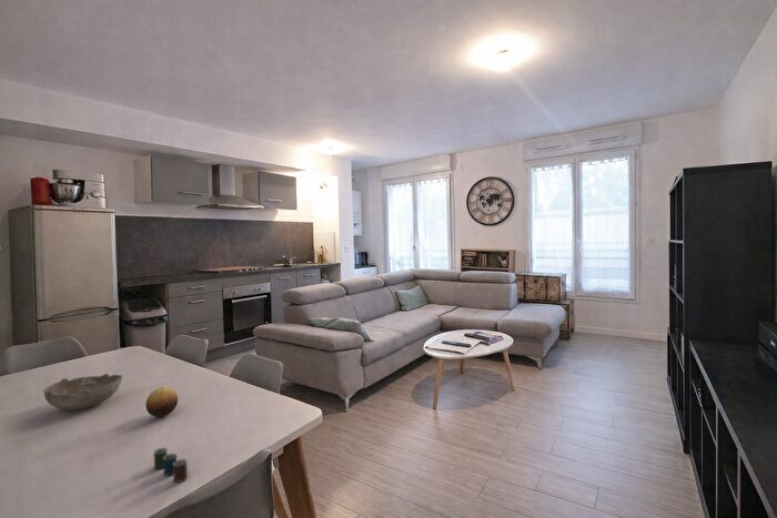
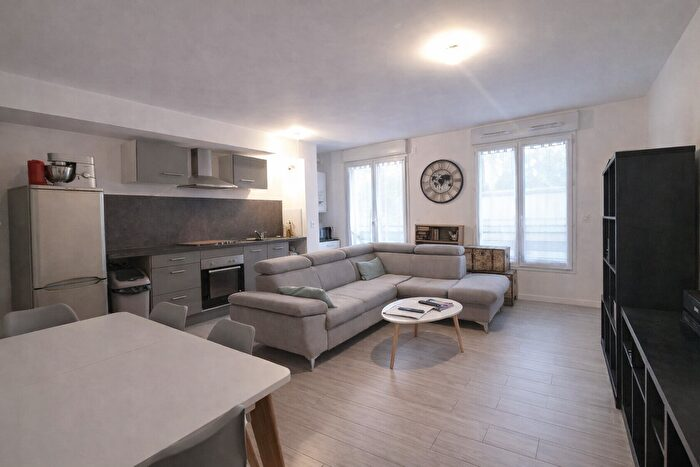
- fruit (162, 402)
- bowl (84, 393)
- cup (169, 458)
